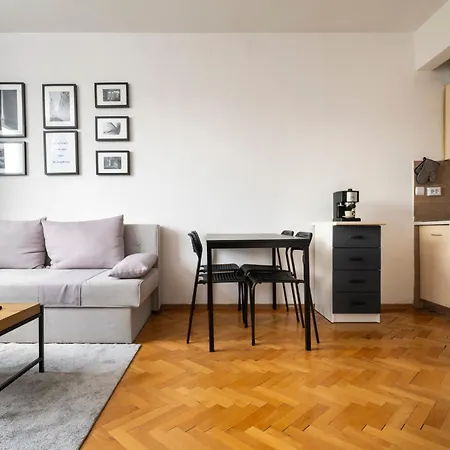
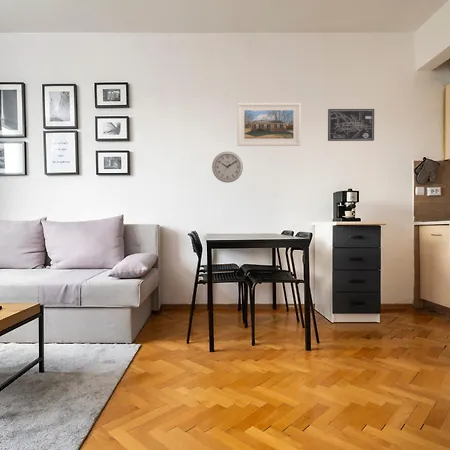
+ wall clock (227, 167)
+ wall art (351, 124)
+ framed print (268, 124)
